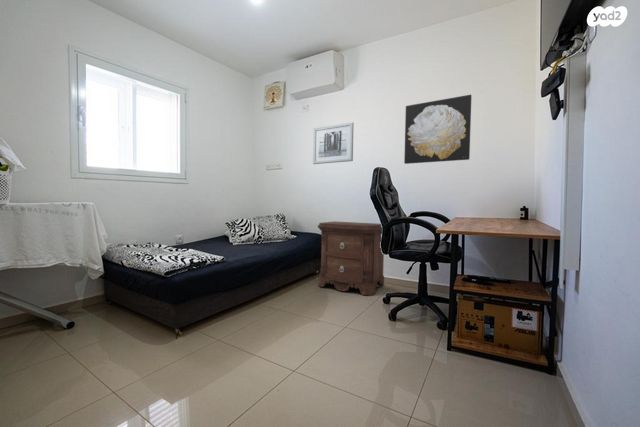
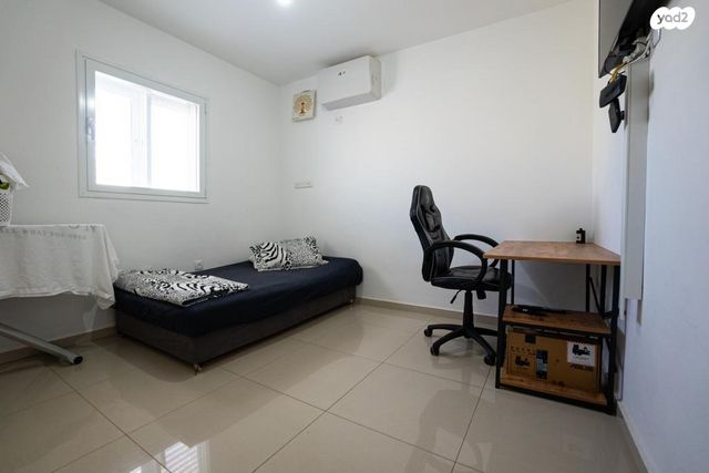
- wall art (436, 131)
- wall art (332, 144)
- nightstand (349, 255)
